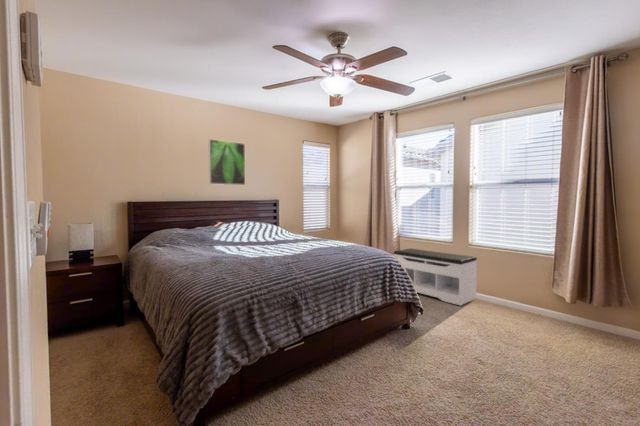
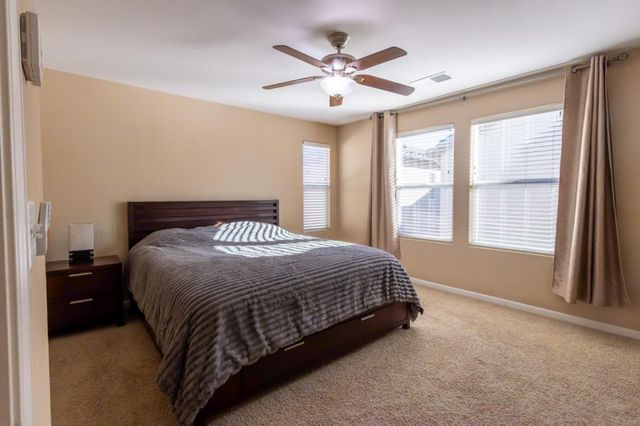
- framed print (227, 163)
- bench (432, 273)
